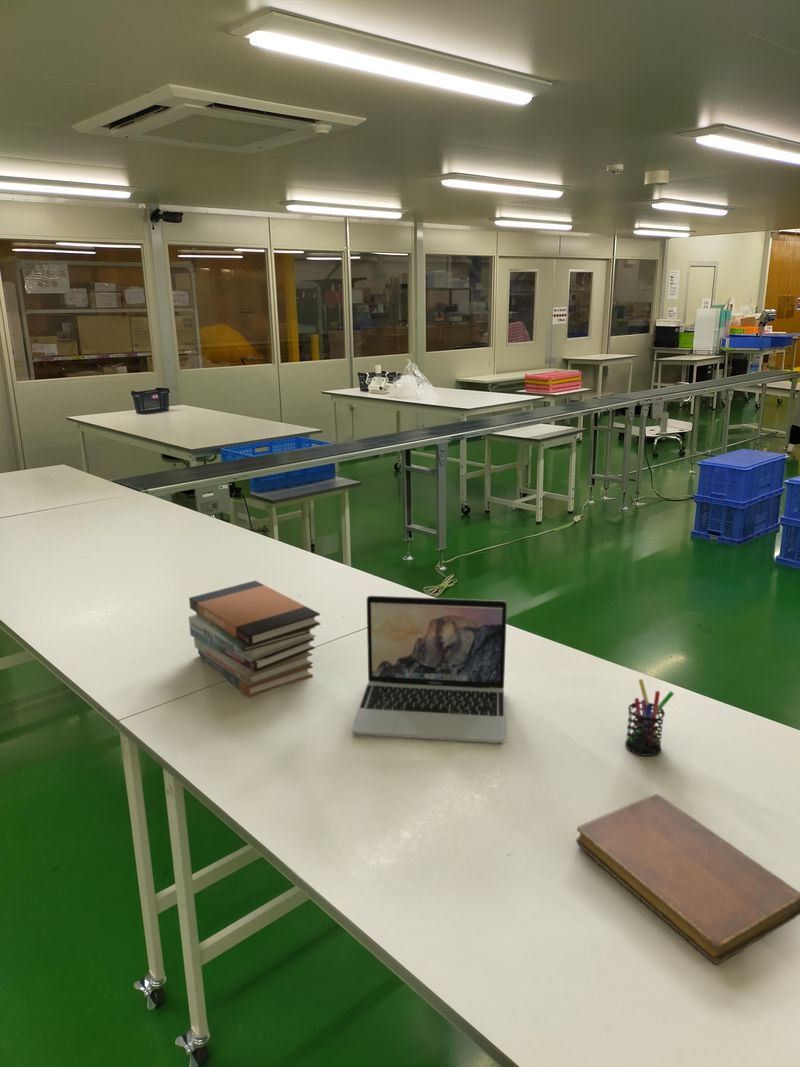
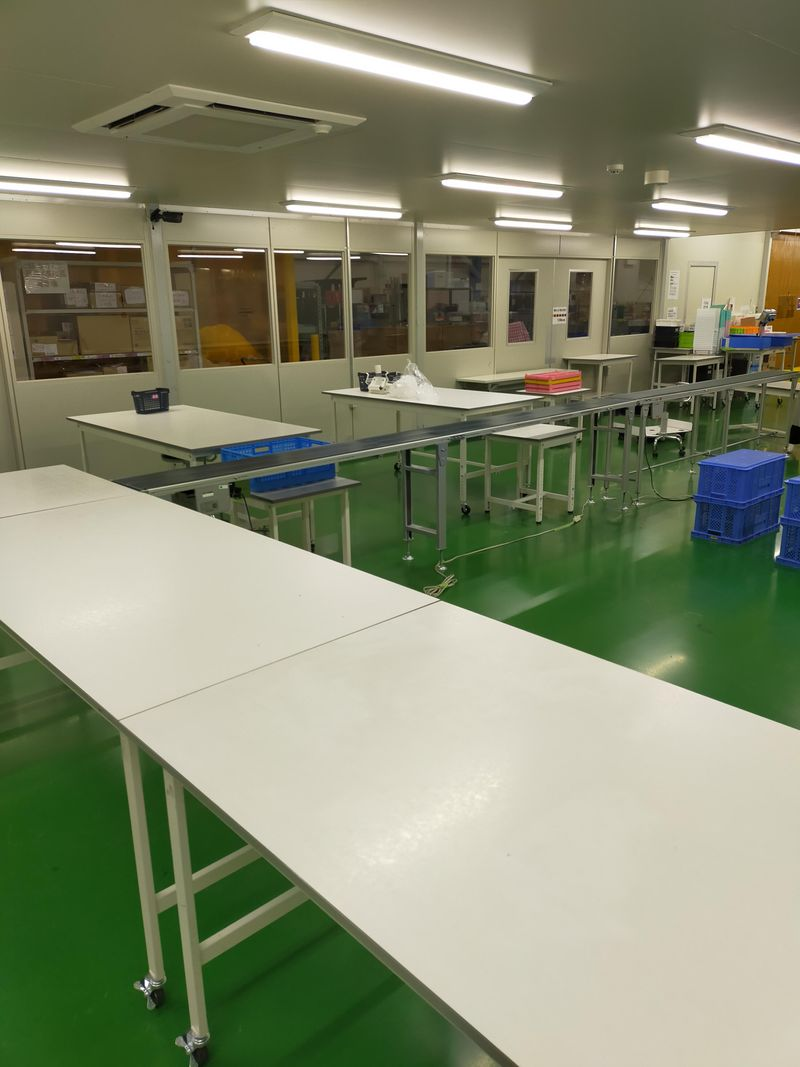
- laptop (431, 665)
- book stack (252, 634)
- notebook (683, 866)
- pen holder (650, 715)
